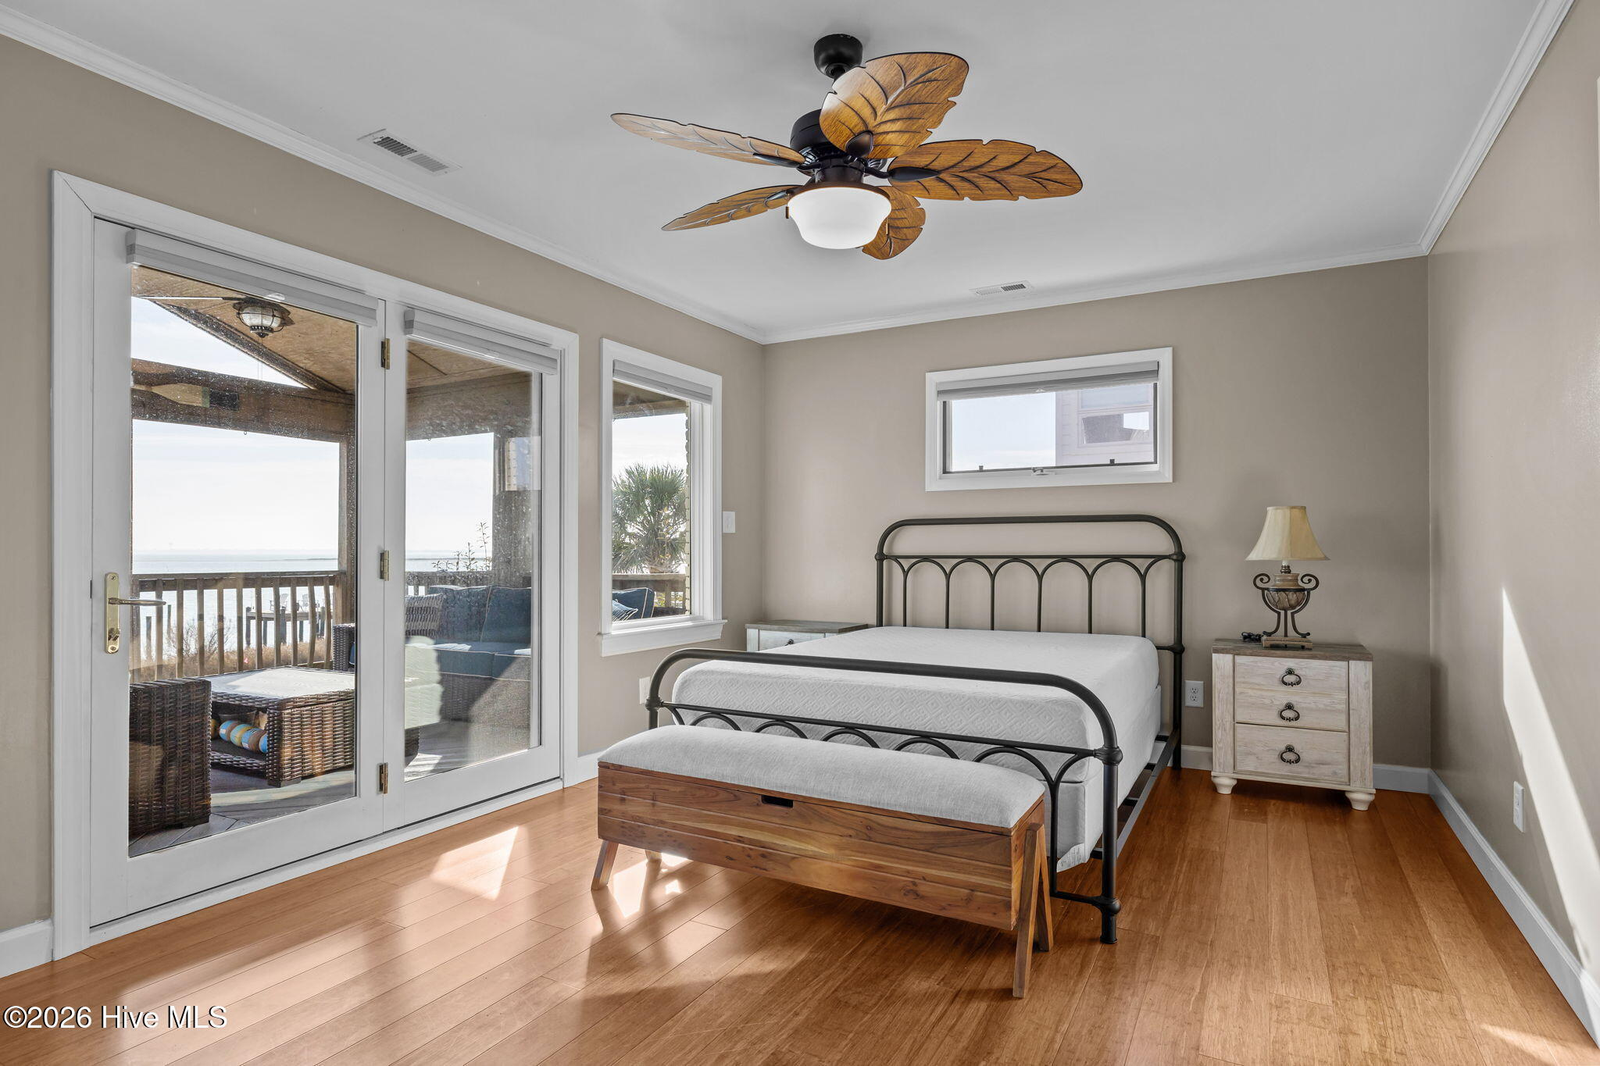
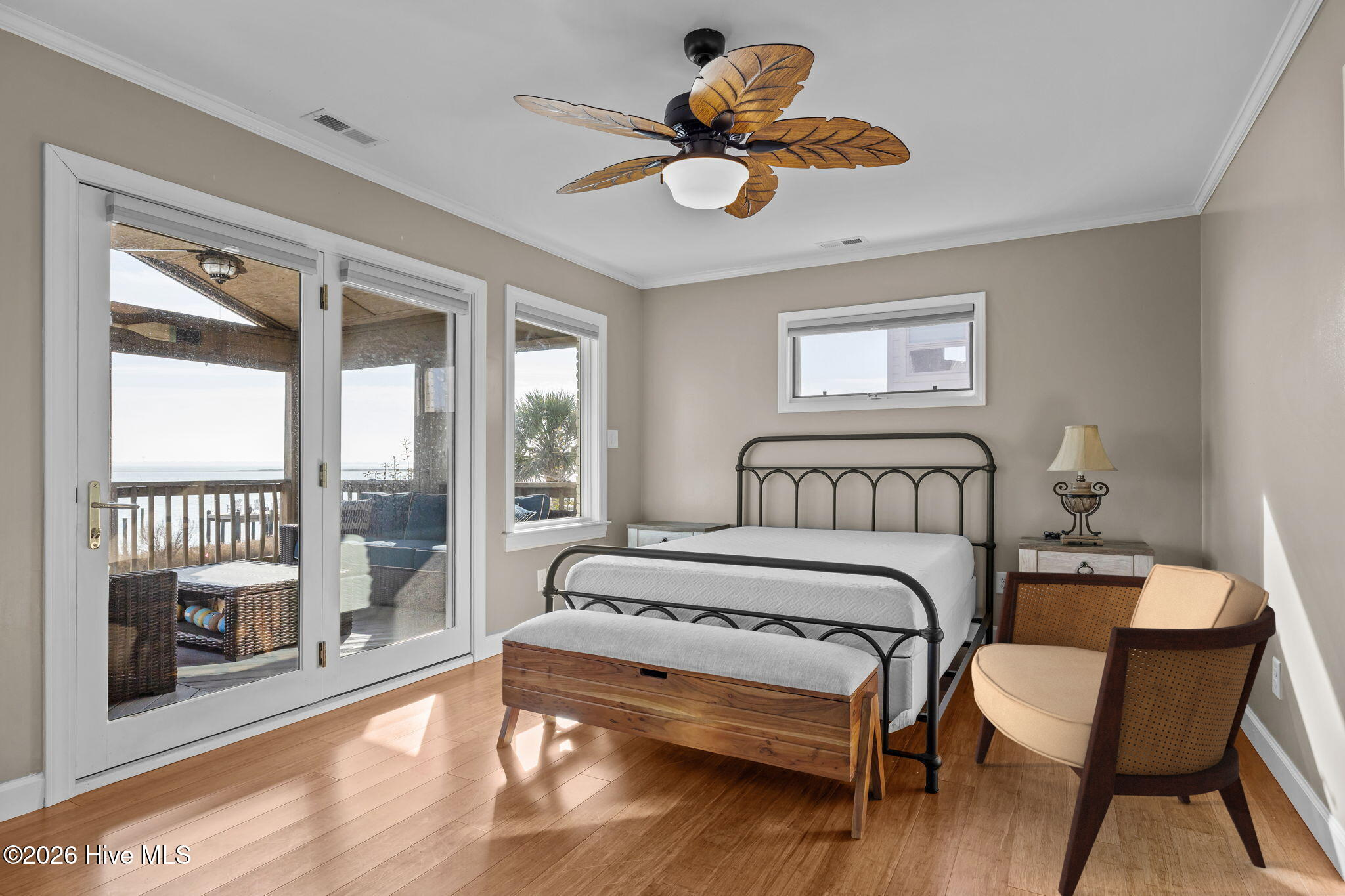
+ armchair (1107, 694)
